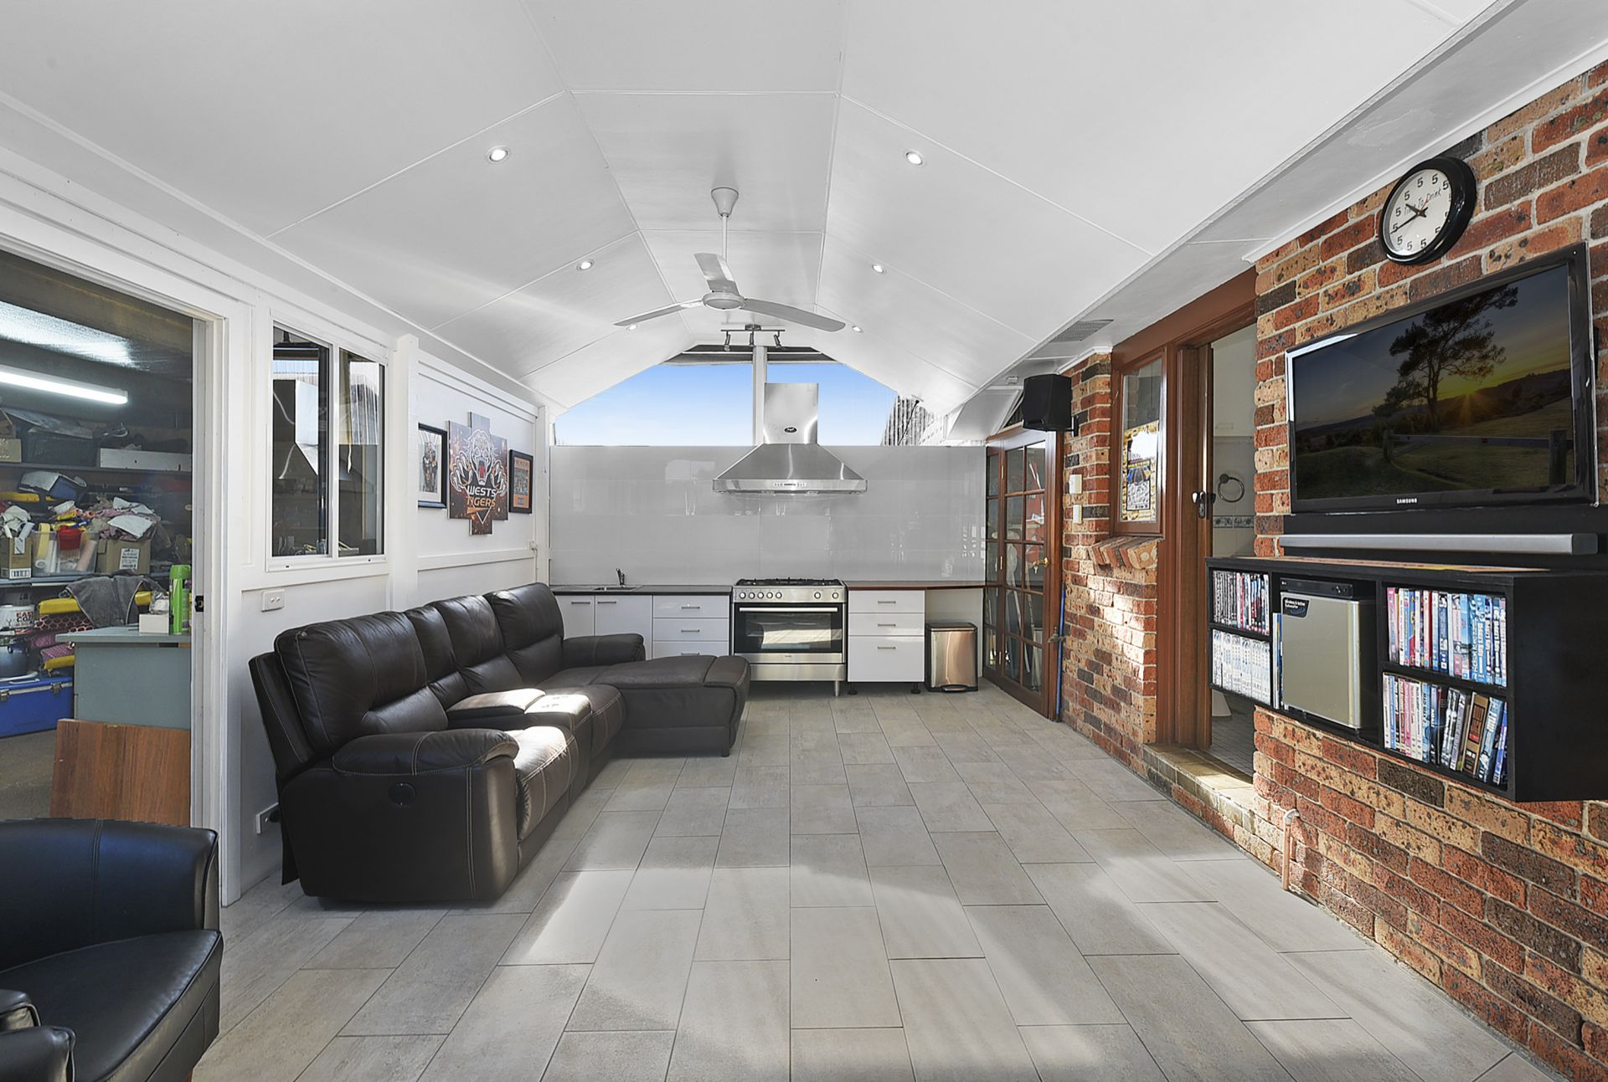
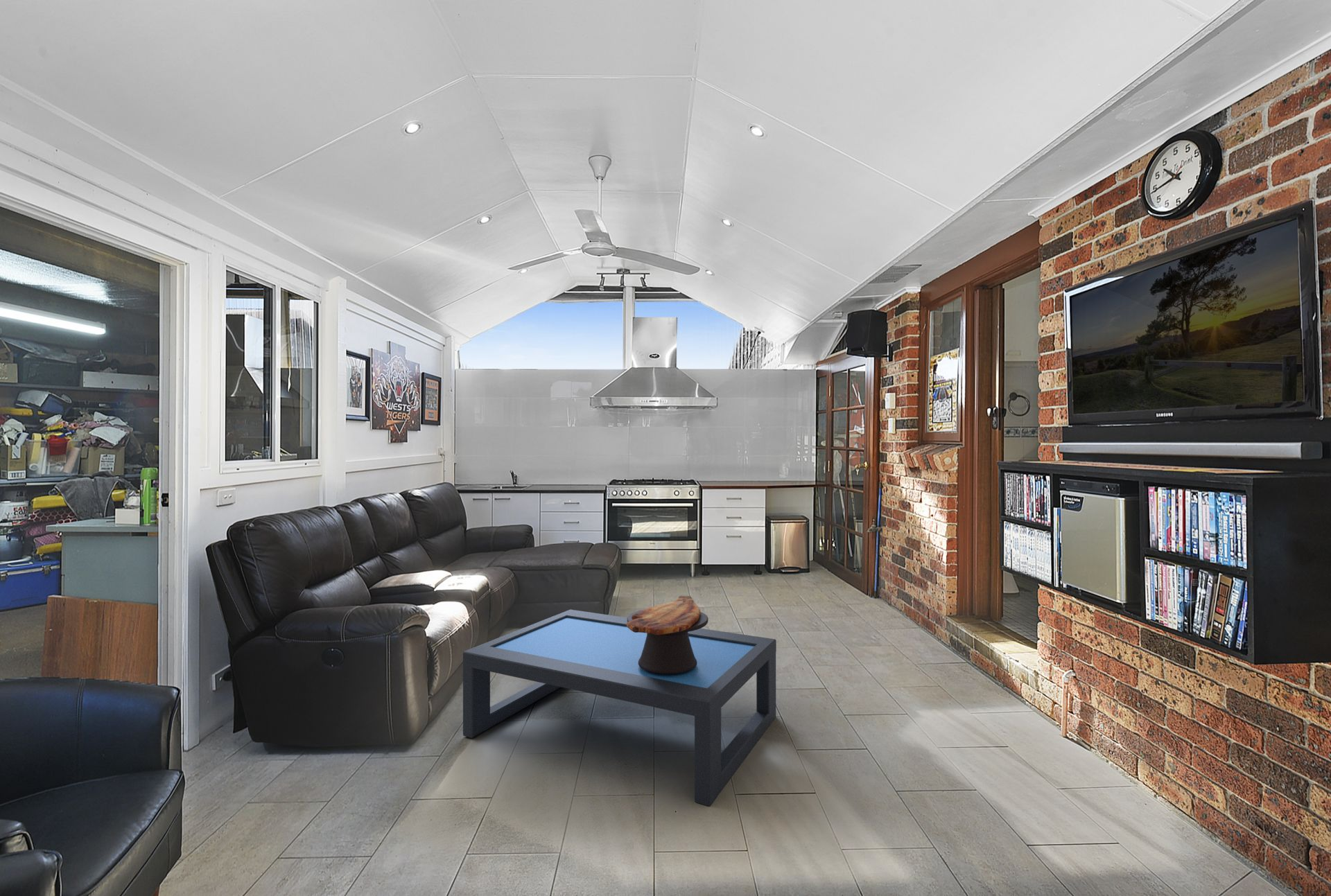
+ coffee table (624, 685)
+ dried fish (671, 635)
